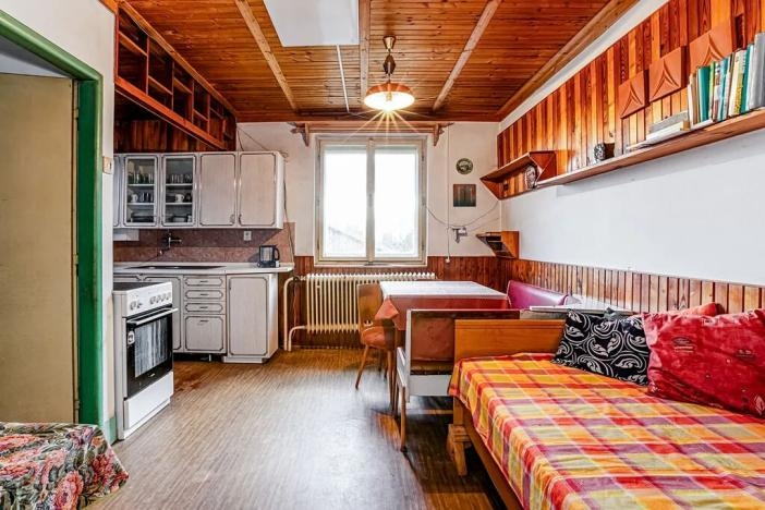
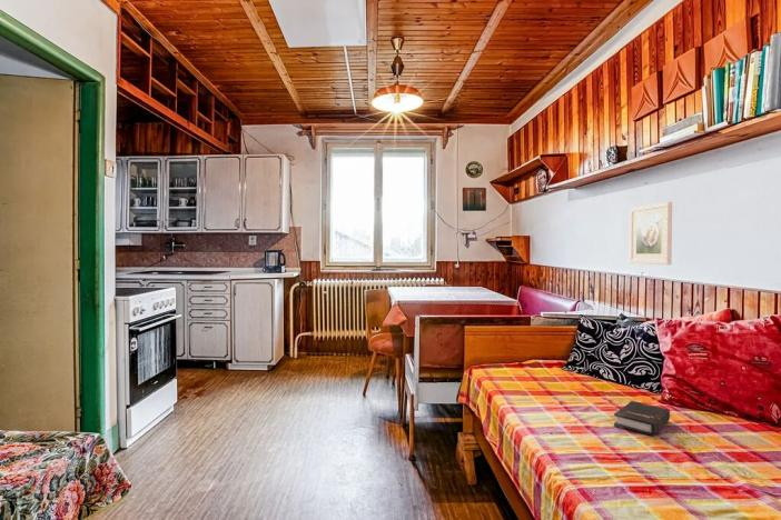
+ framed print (649, 234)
+ hardback book (642, 417)
